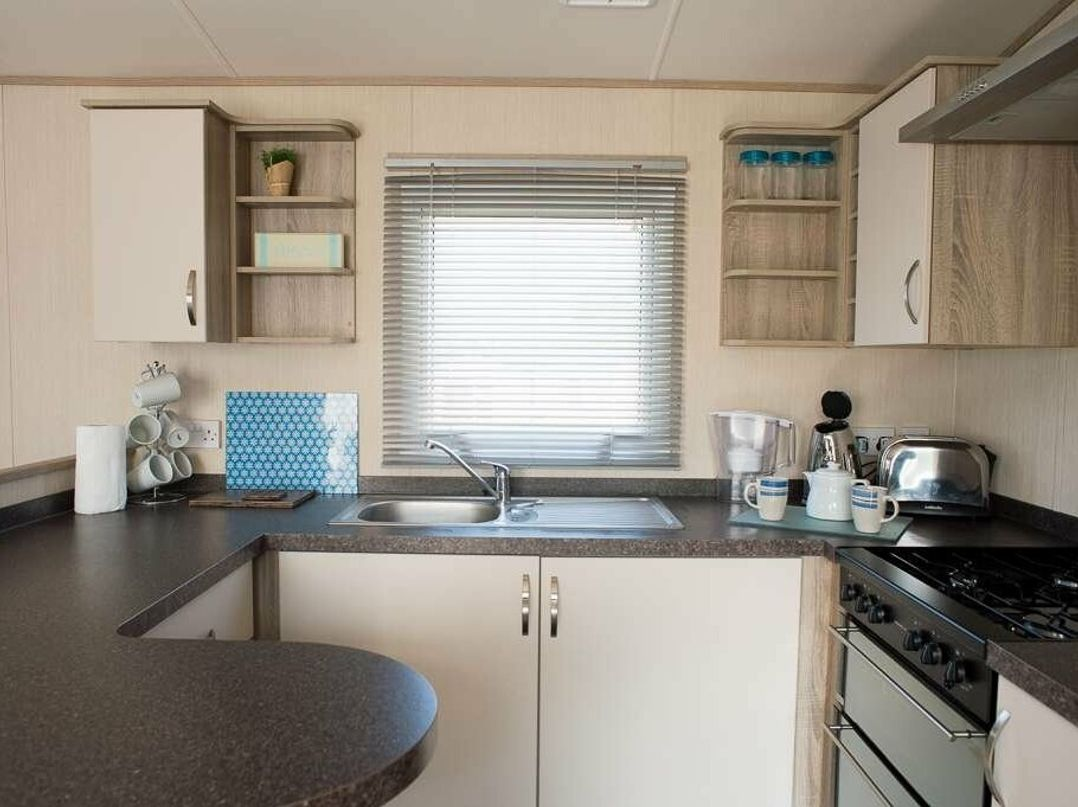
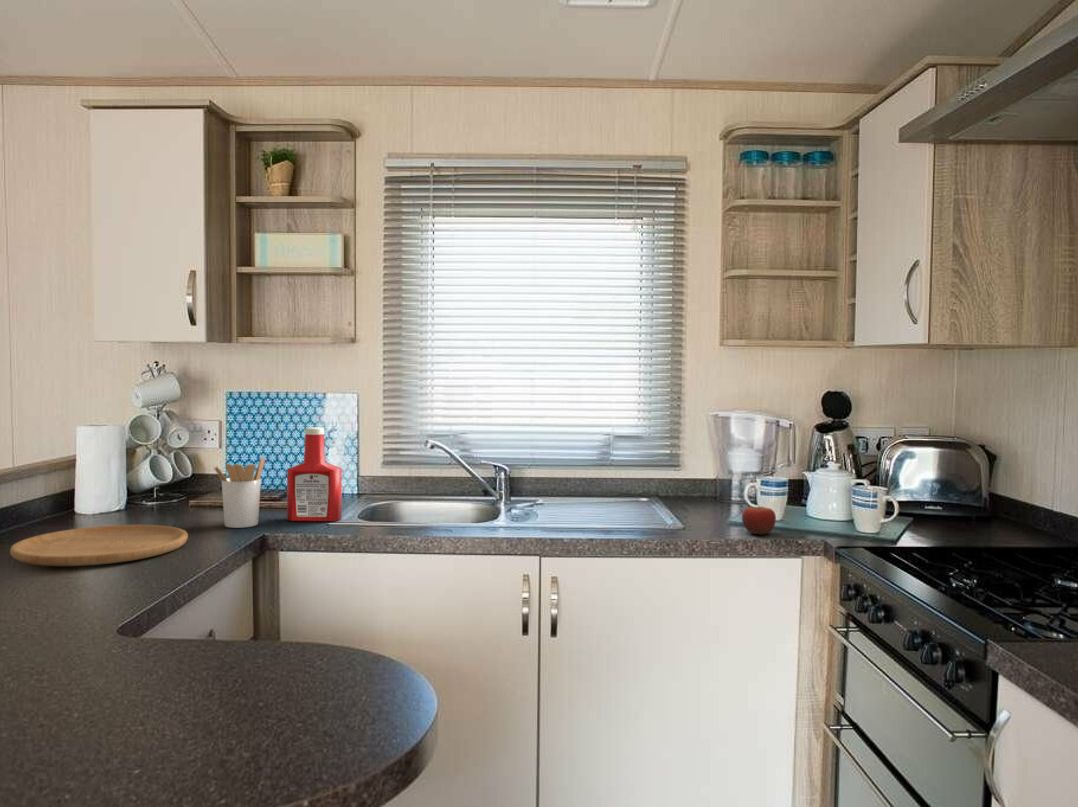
+ utensil holder (241, 492)
+ soap bottle (314, 473)
+ fruit (758, 517)
+ cutting board (103, 544)
